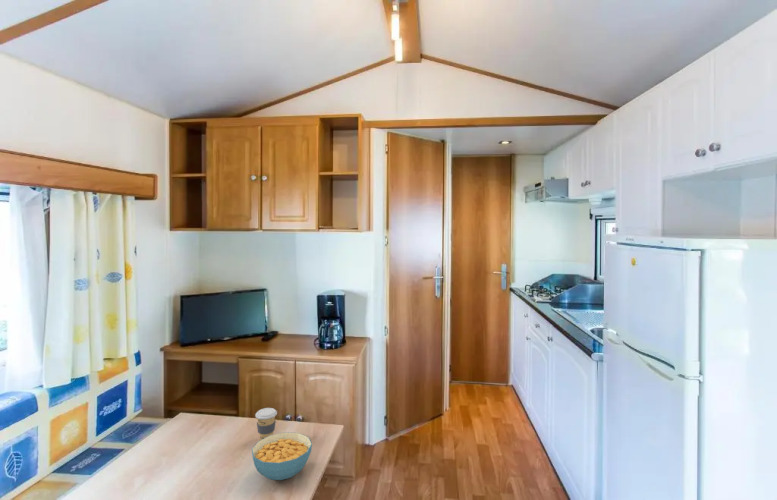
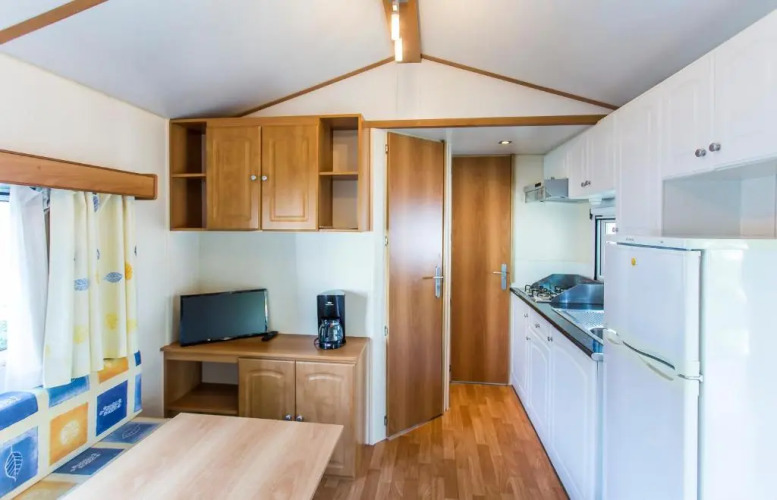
- coffee cup (266, 425)
- cereal bowl (282, 460)
